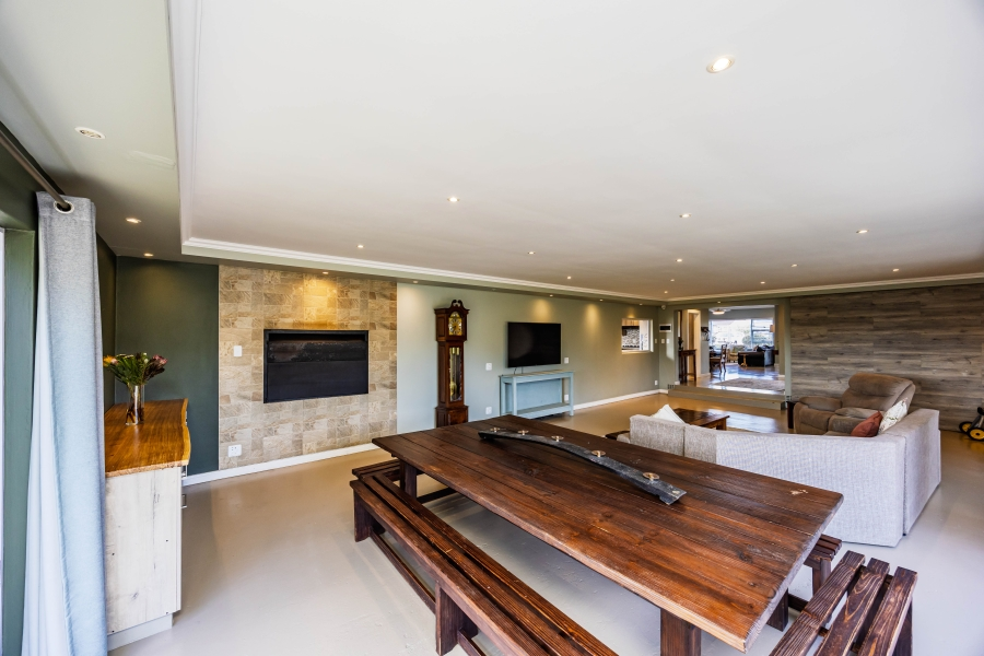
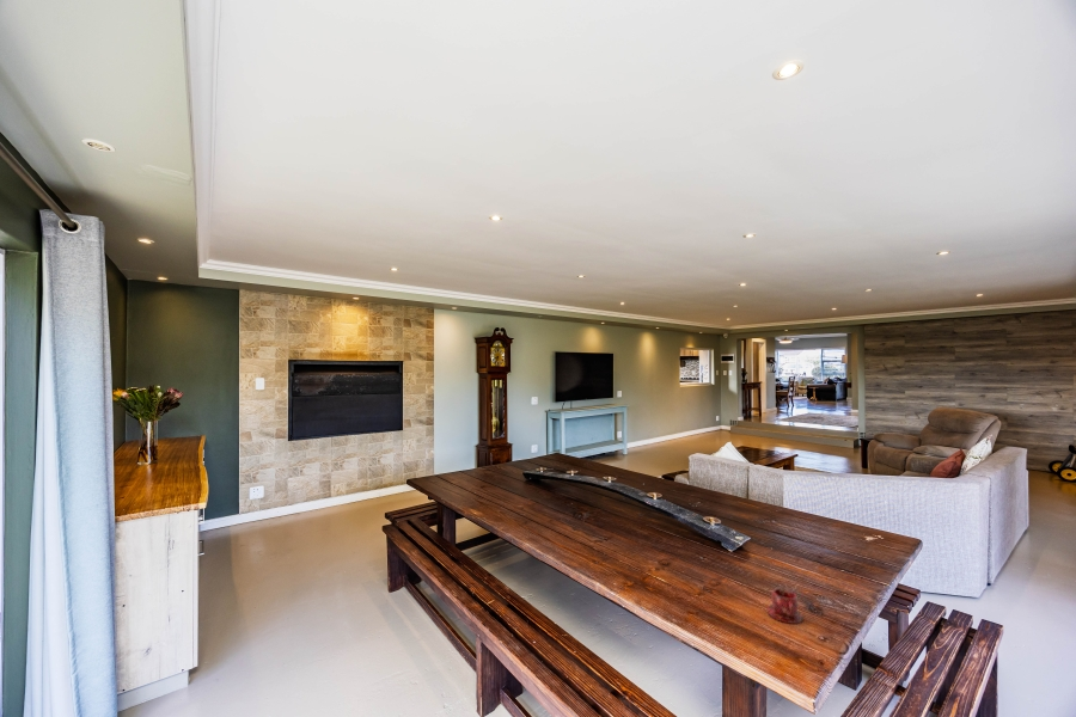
+ teacup (784, 603)
